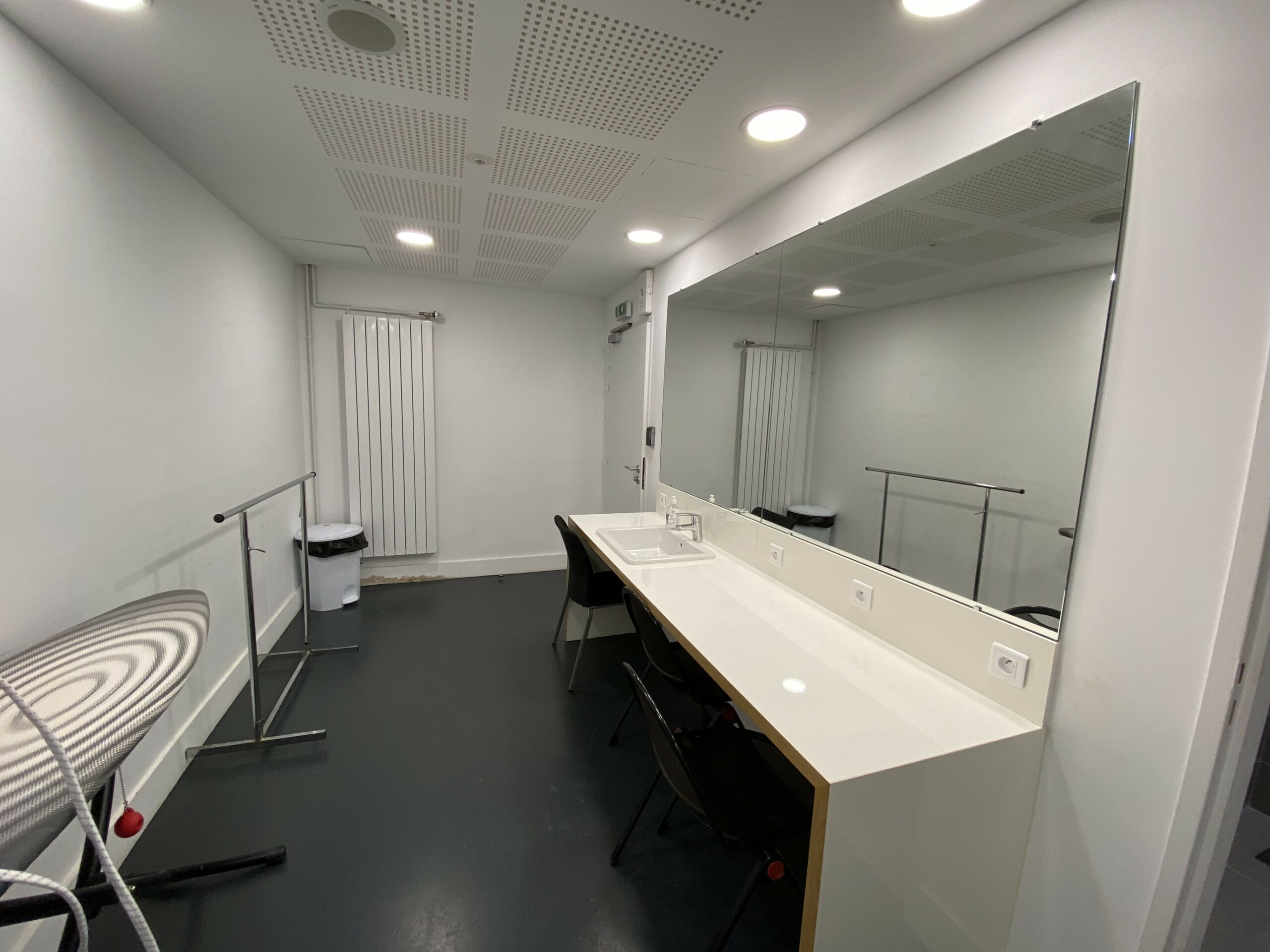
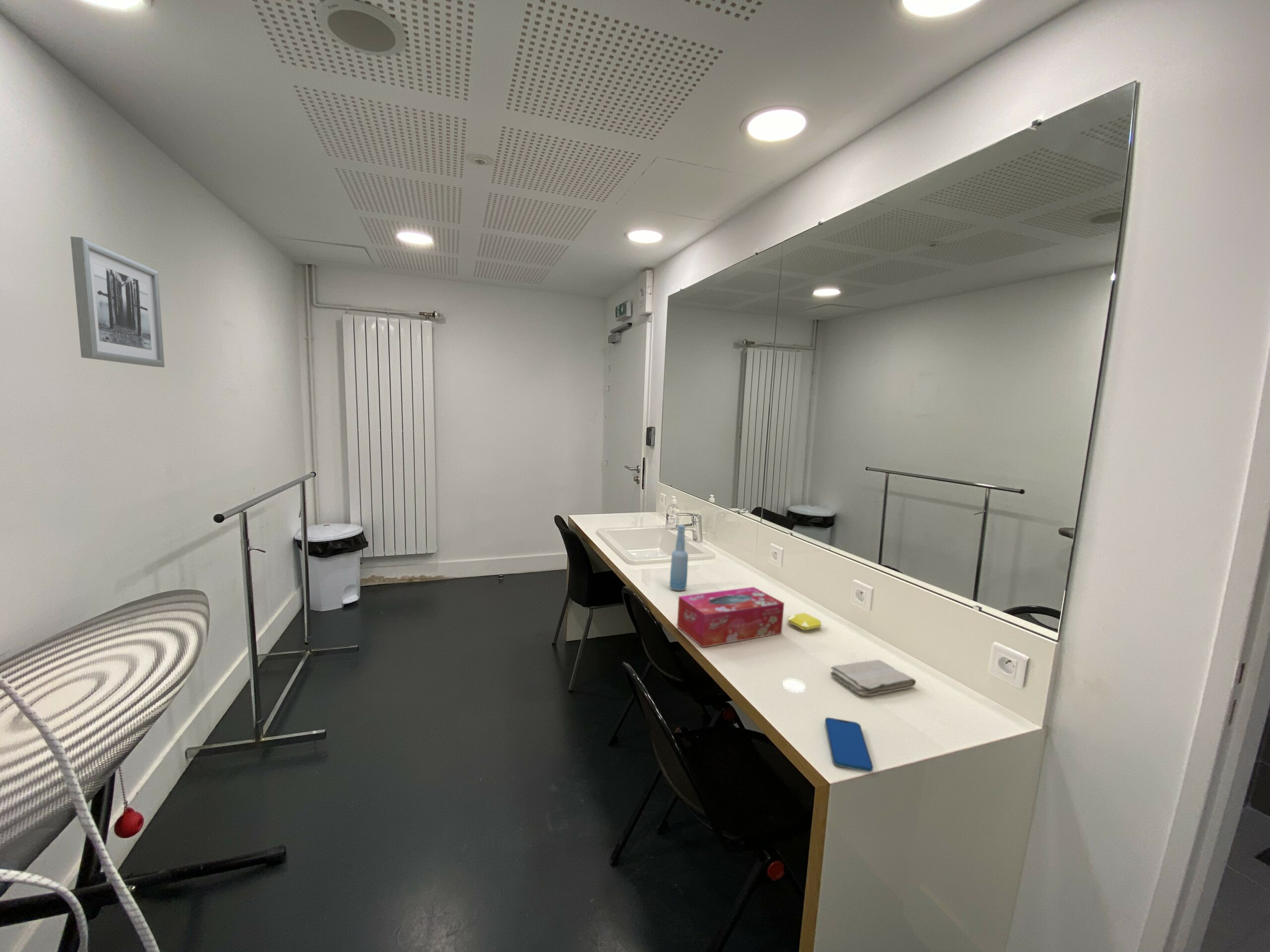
+ soap bar (804, 621)
+ bottle (680, 557)
+ smartphone (847, 743)
+ washcloth (871, 676)
+ wall art (124, 310)
+ tissue box (730, 615)
